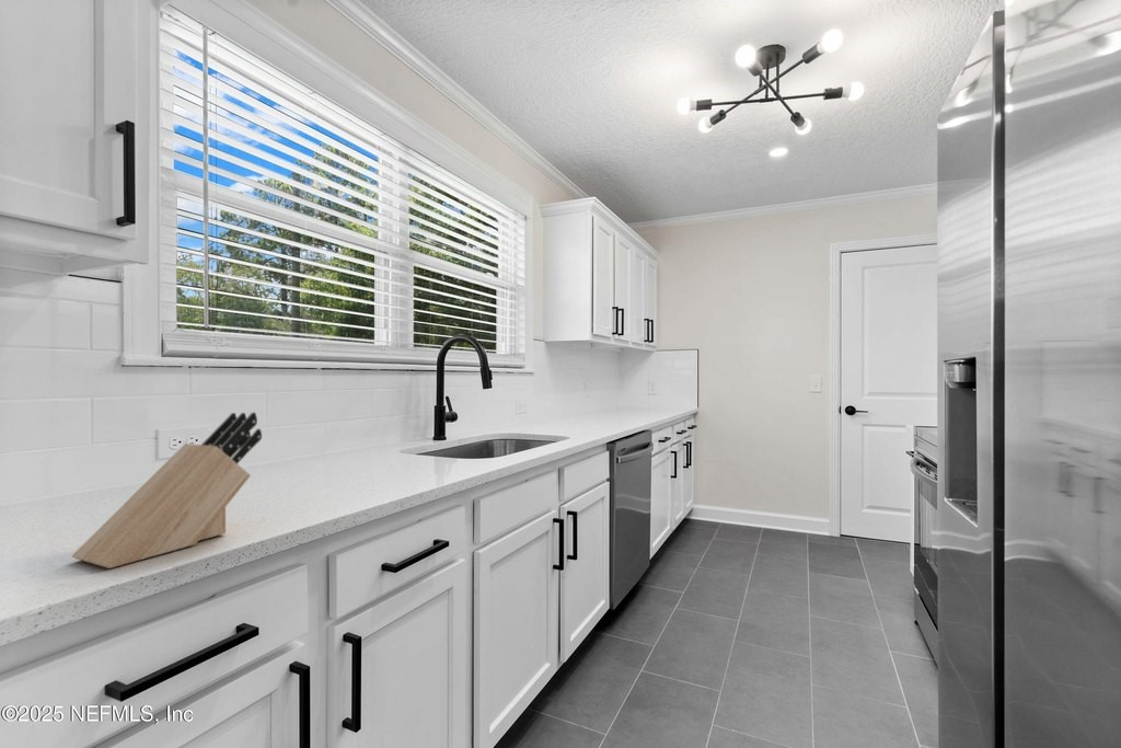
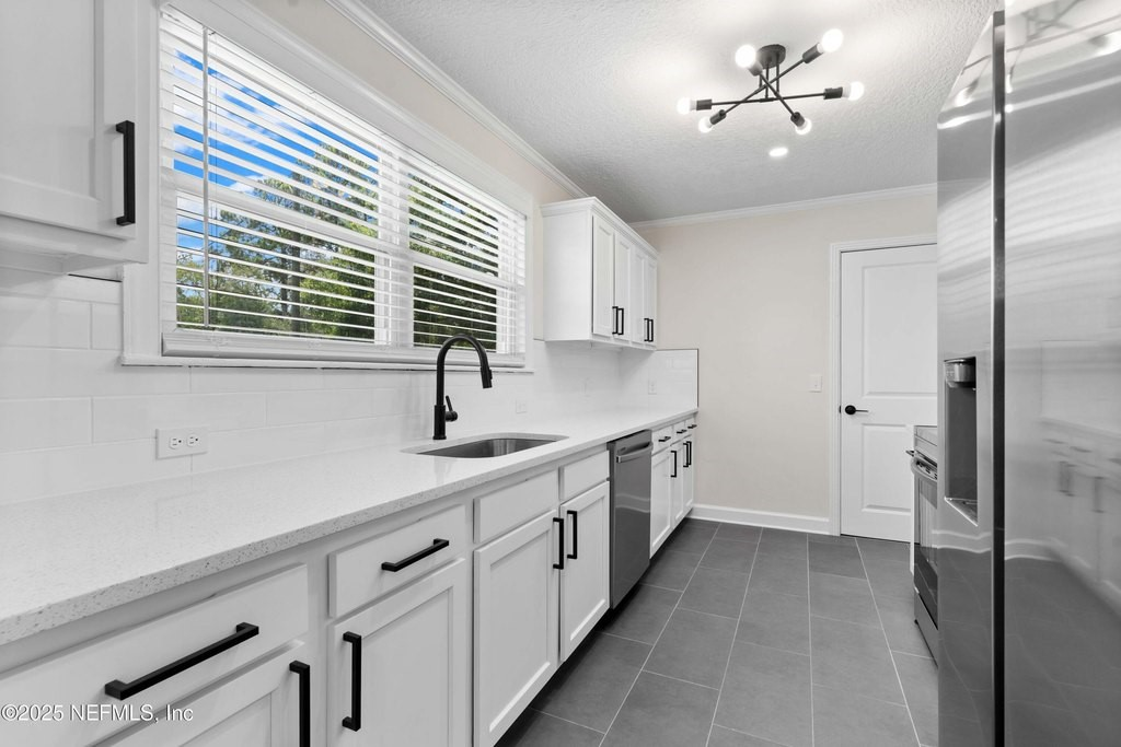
- knife block (182, 477)
